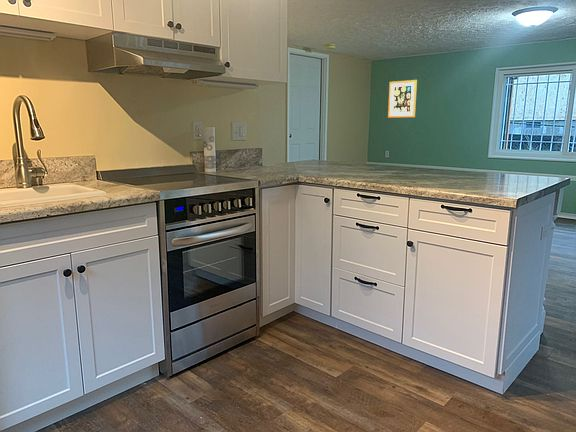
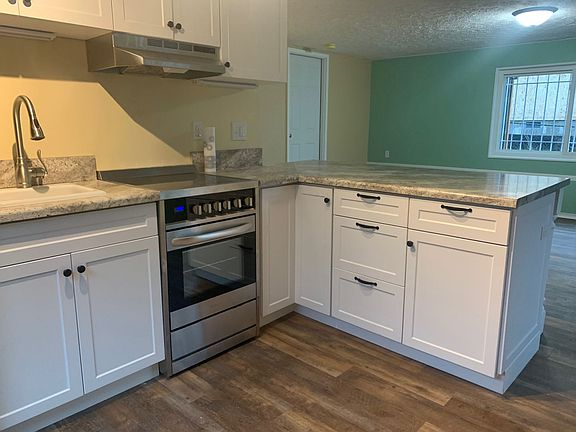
- wall art (402, 99)
